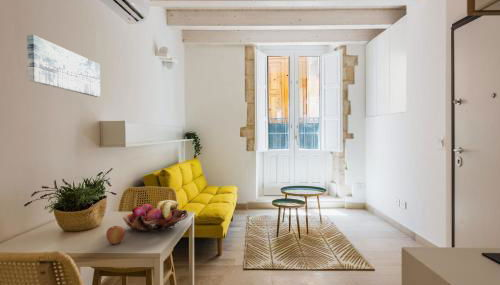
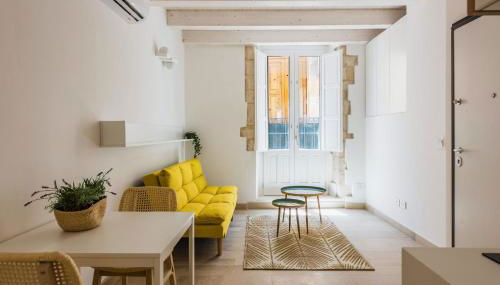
- fruit basket (157, 214)
- wall art (69, 71)
- apple (115, 234)
